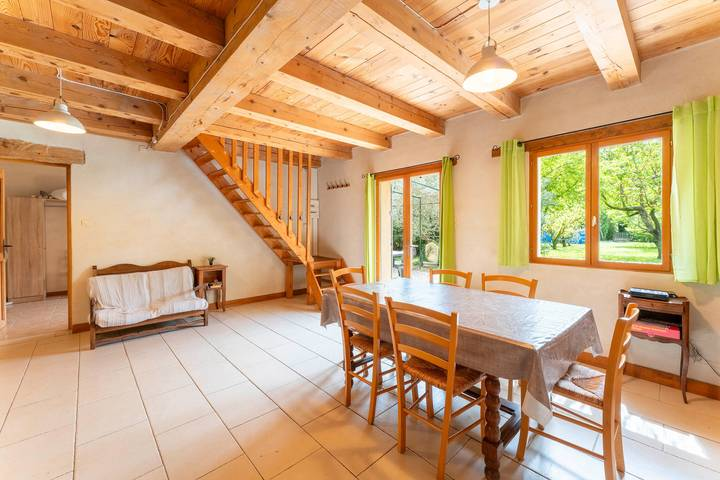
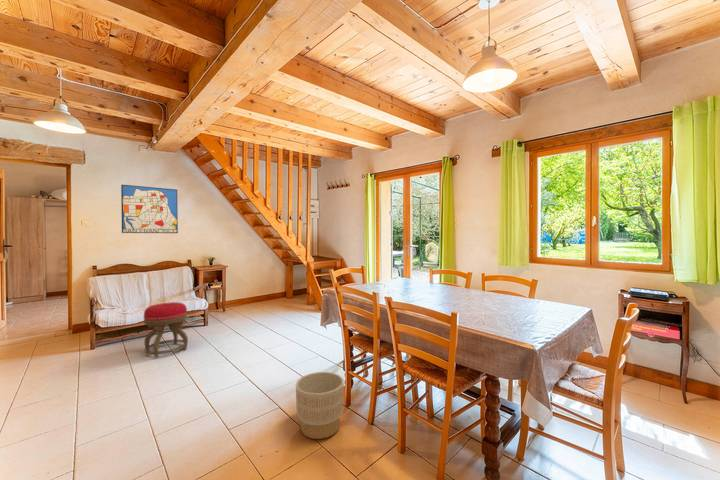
+ stool (163, 327)
+ wall art (150, 210)
+ planter (320, 404)
